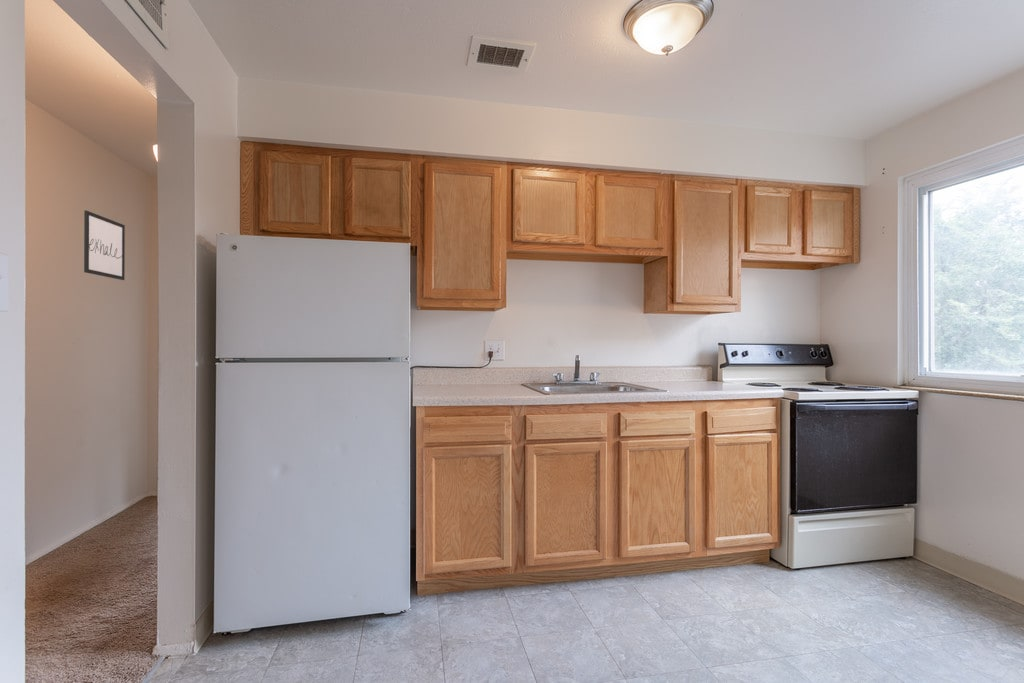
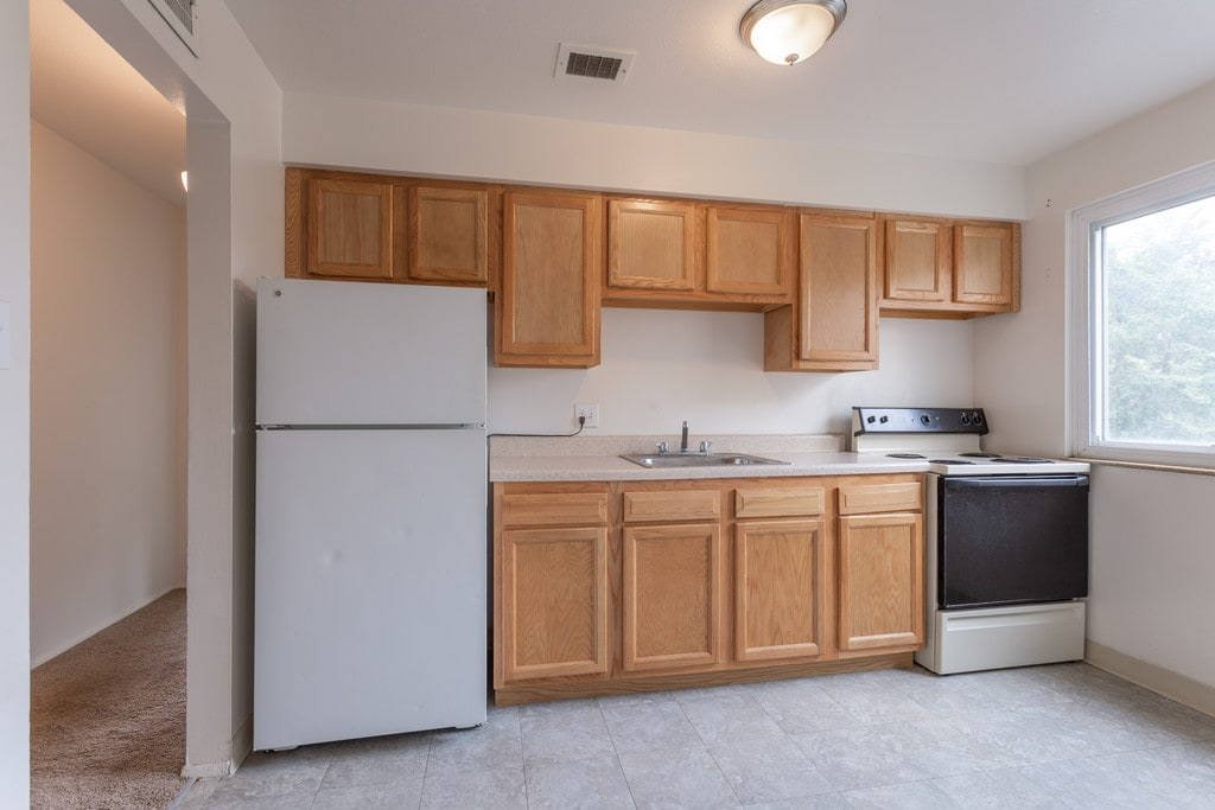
- wall art (105, 247)
